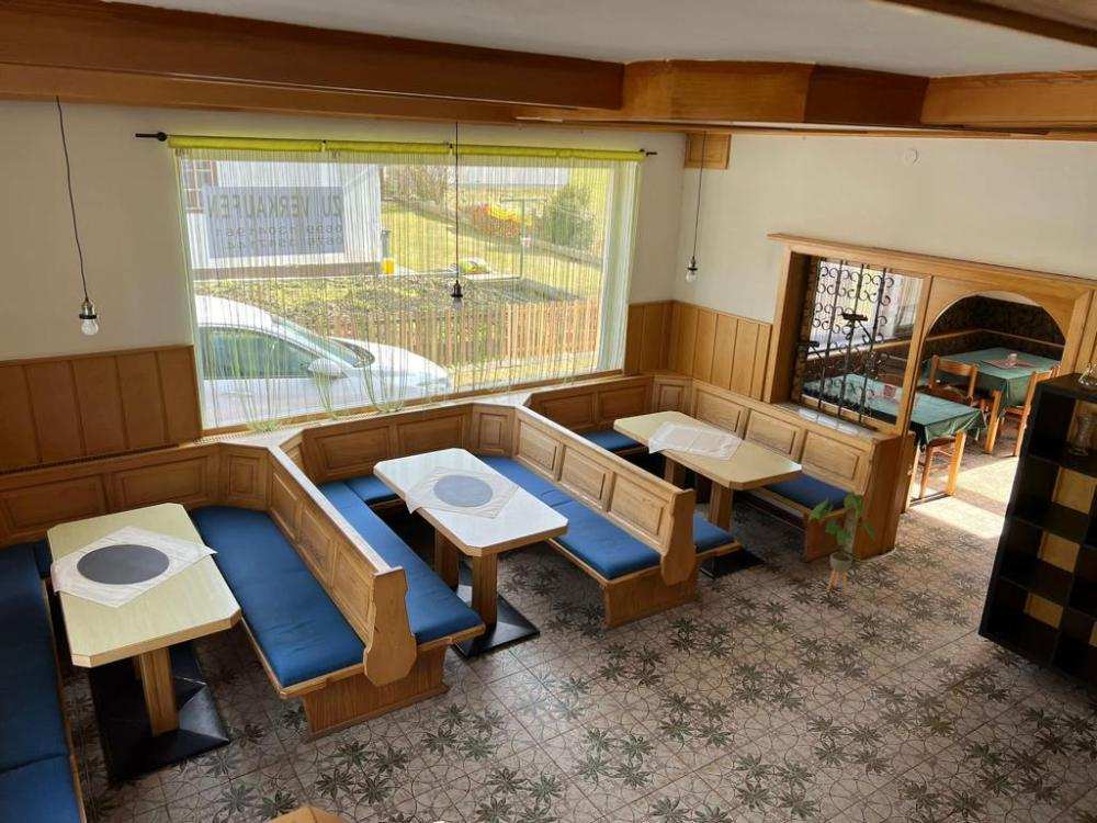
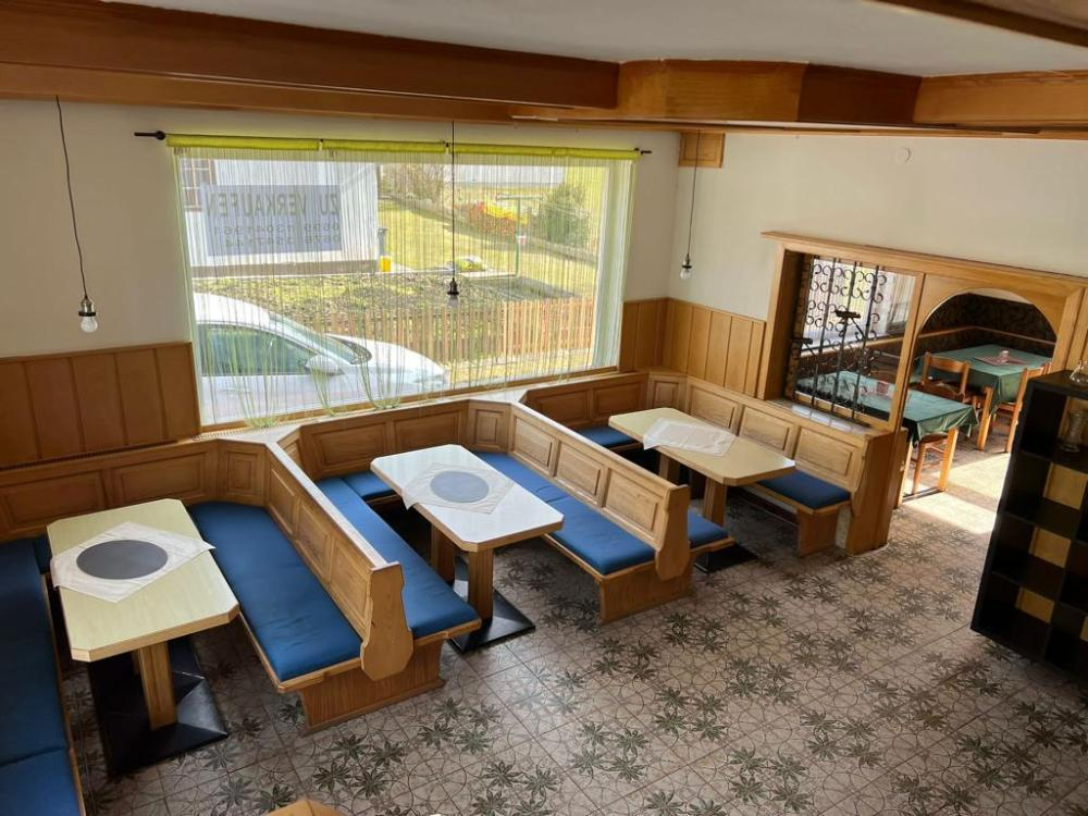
- house plant (838, 543)
